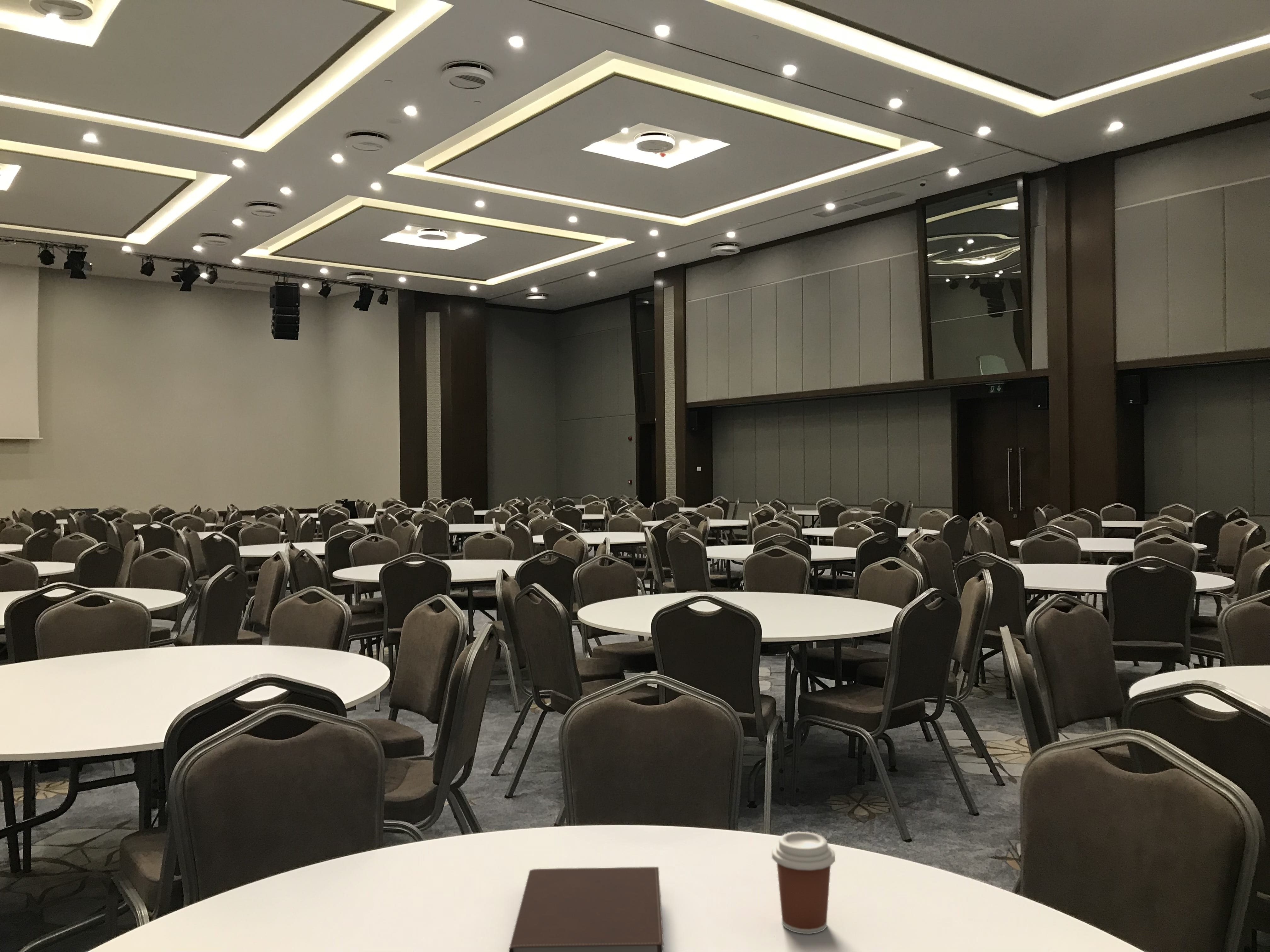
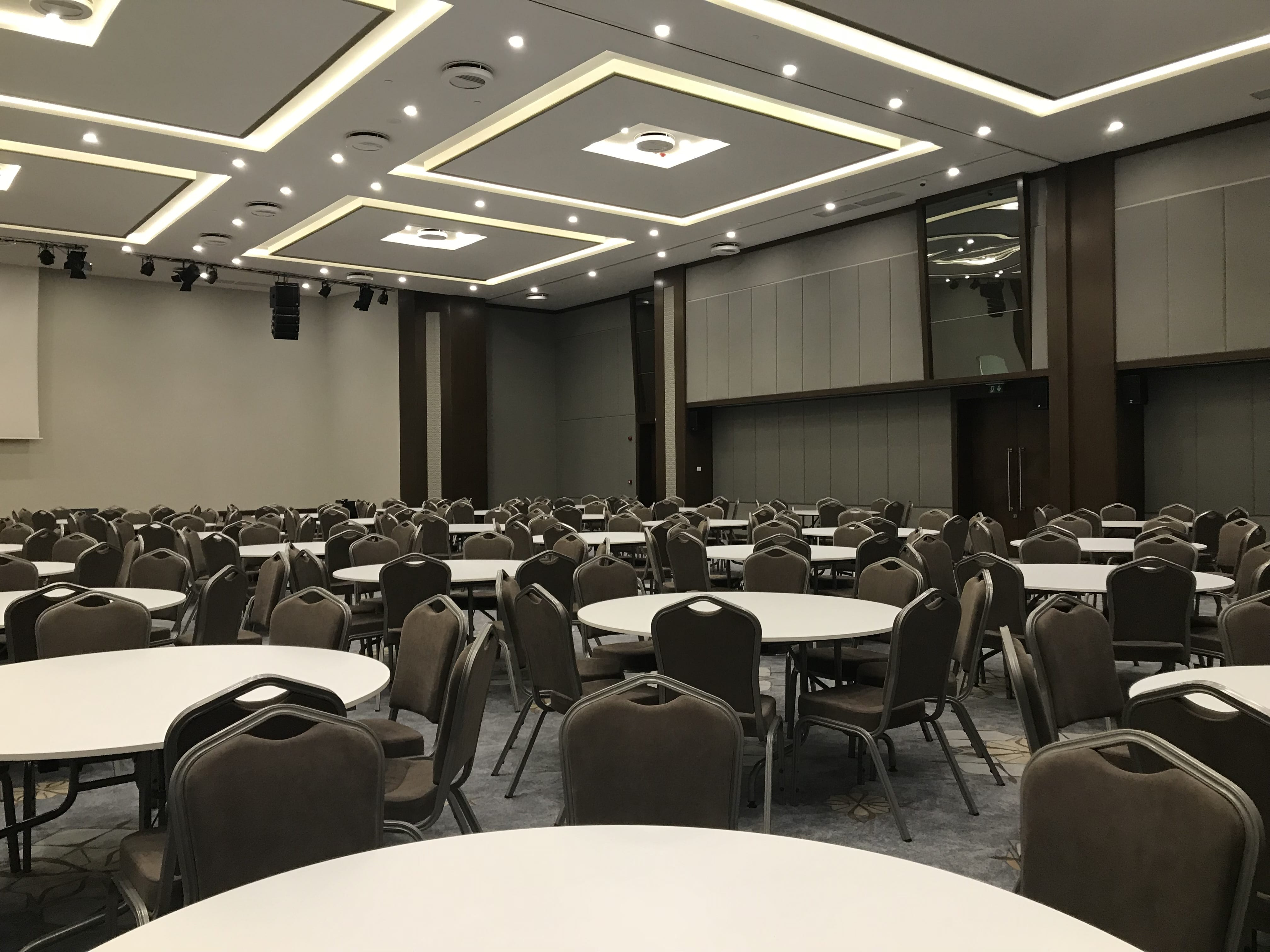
- notebook (590, 914)
- coffee cup (804, 881)
